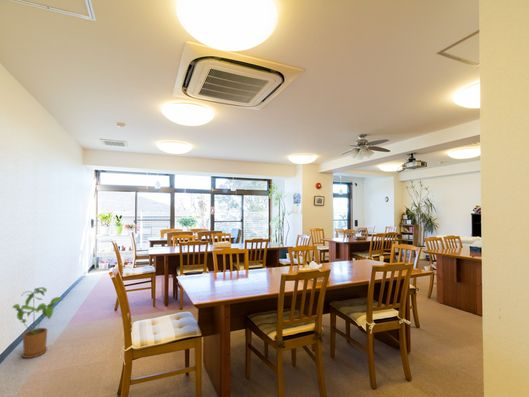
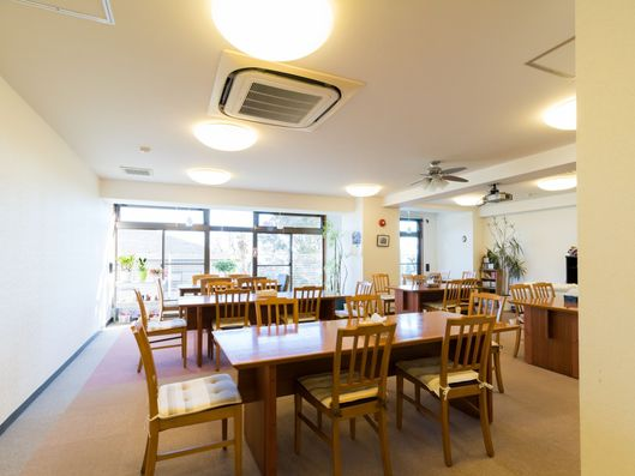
- house plant (39, 320)
